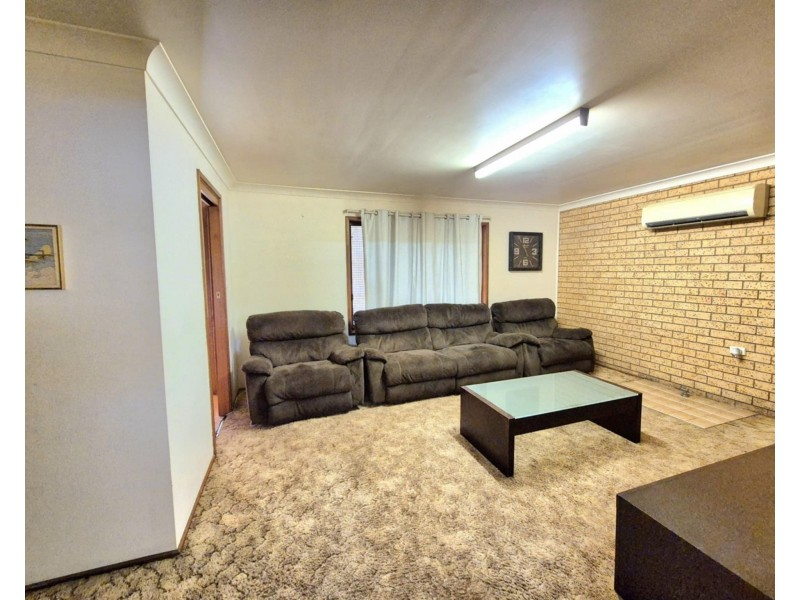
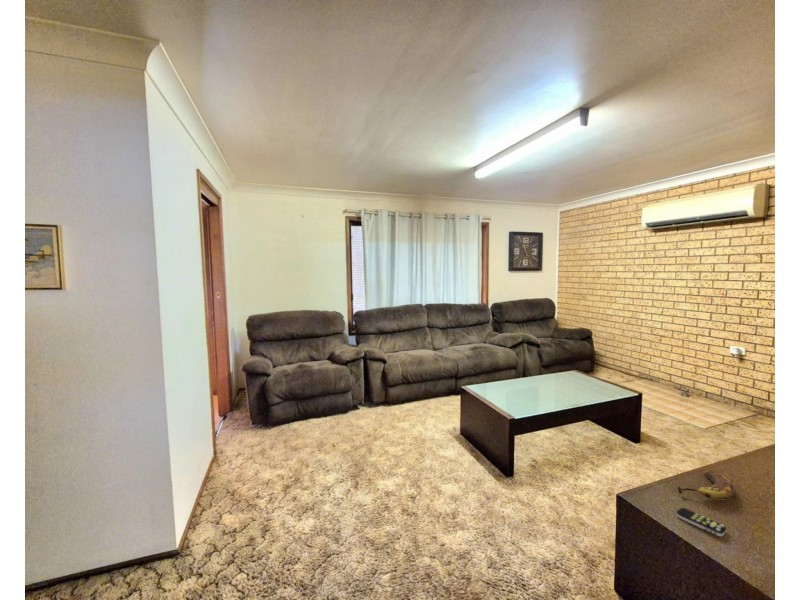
+ remote control (700, 521)
+ banana (710, 486)
